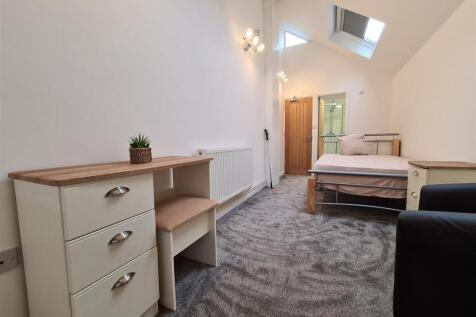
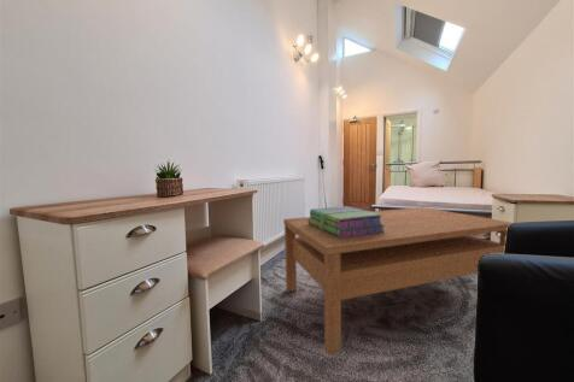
+ stack of books (342, 219)
+ coffee table (388, 259)
